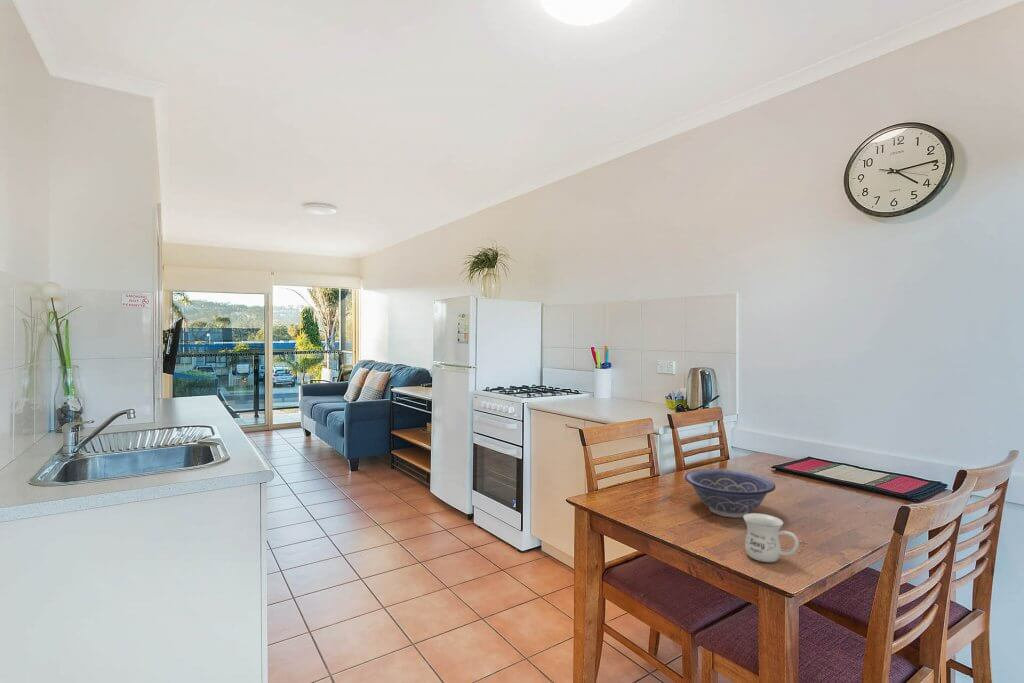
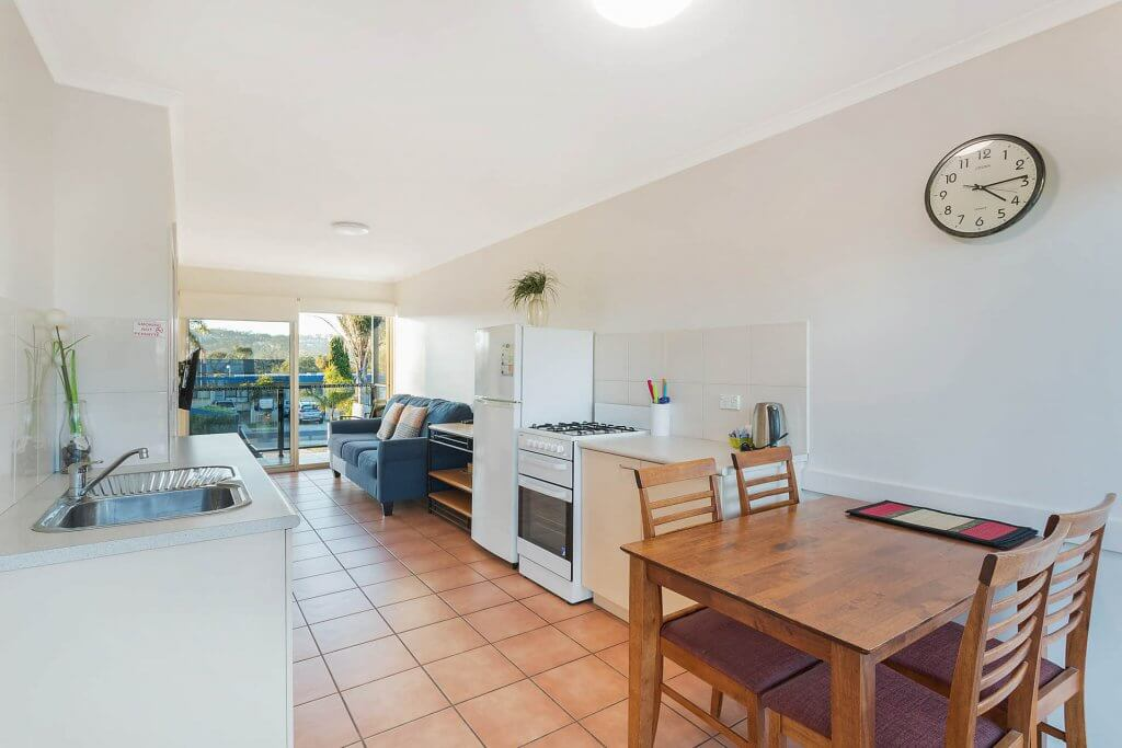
- decorative bowl (728, 495)
- mug (770, 540)
